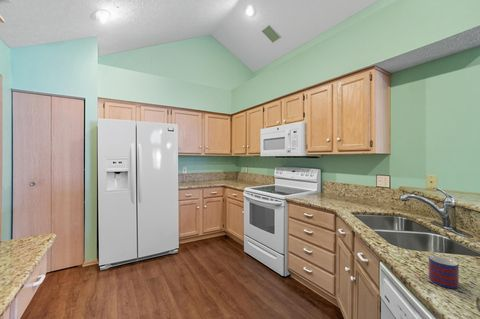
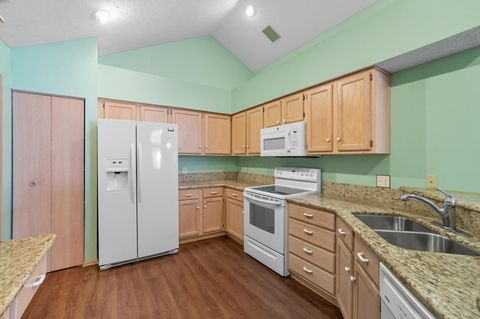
- mug (441, 268)
